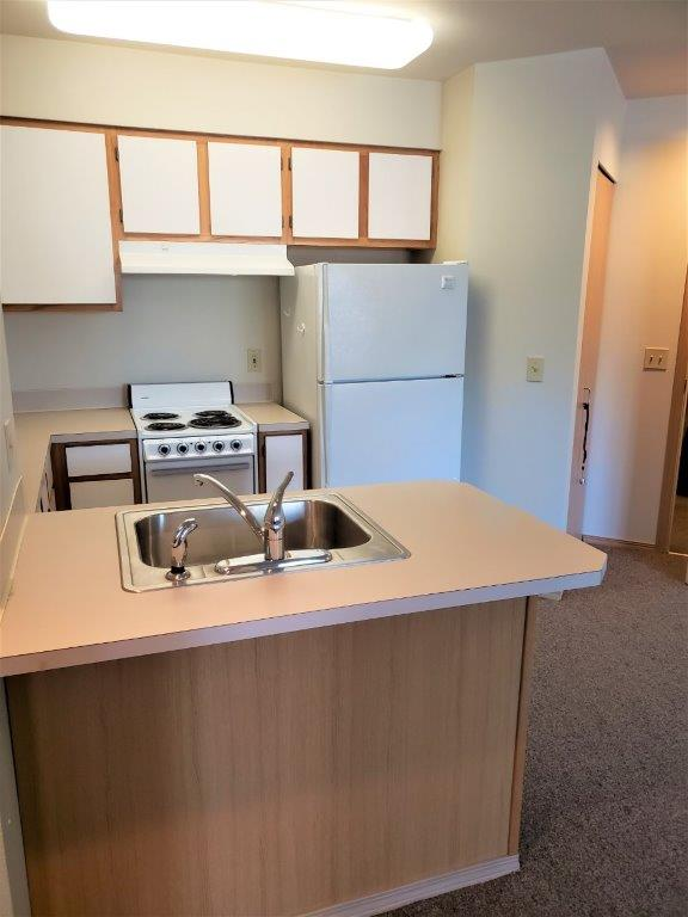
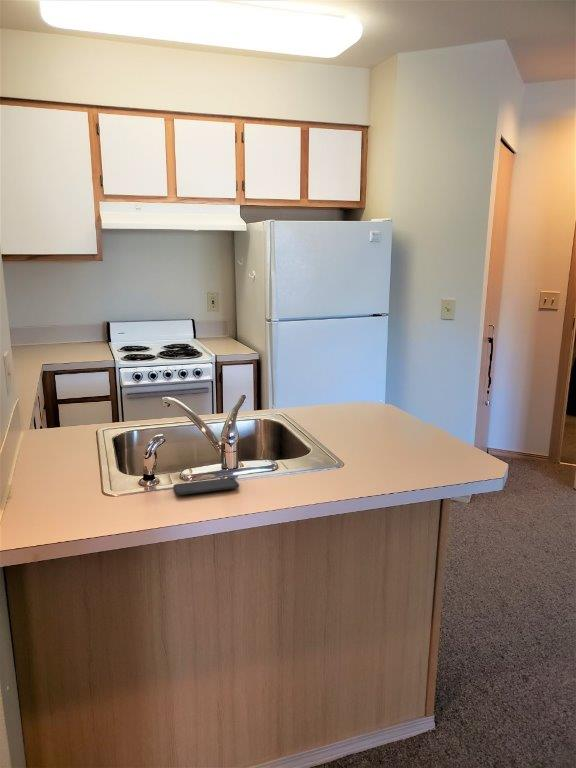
+ smartphone (206, 486)
